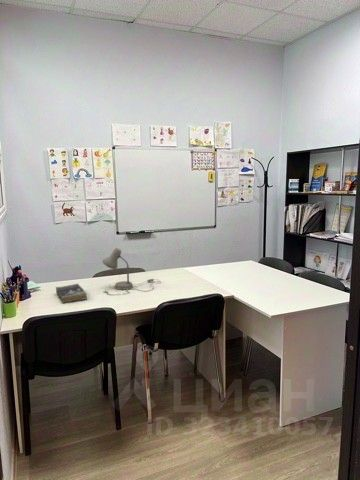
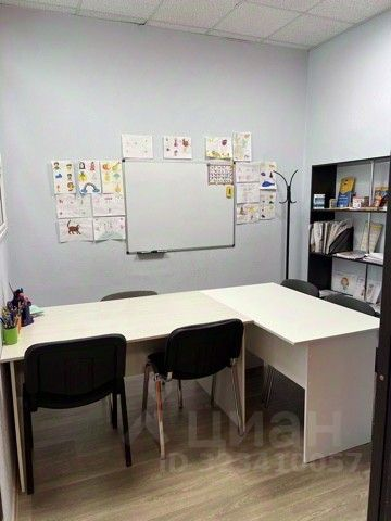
- desk lamp (128, 267)
- book (71, 292)
